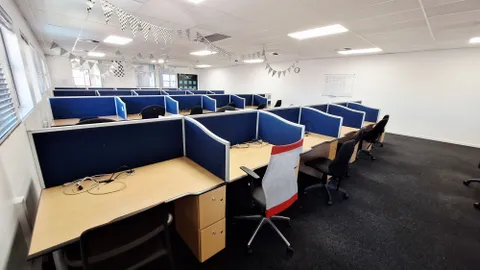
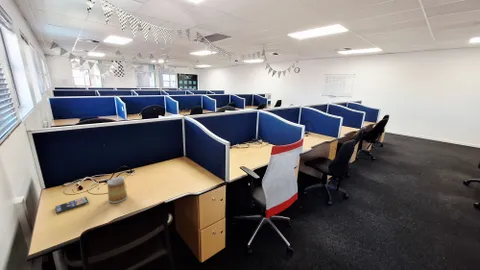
+ mug (115, 188)
+ smartphone (72, 204)
